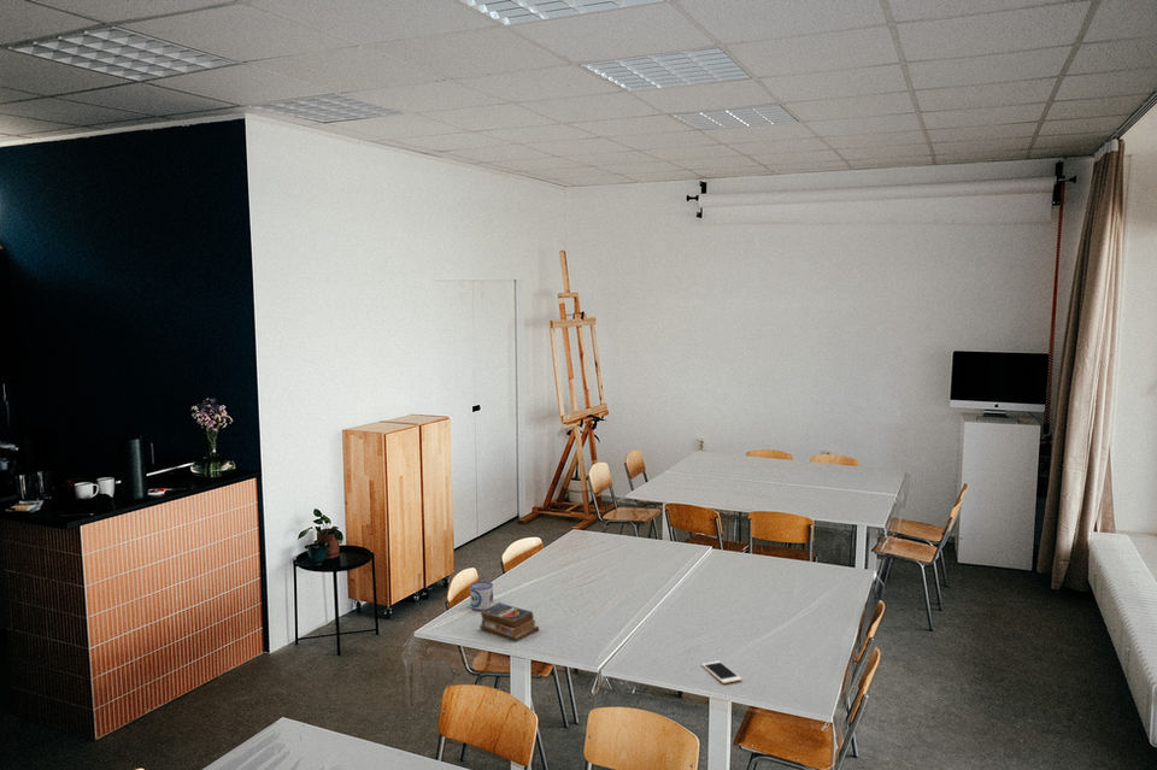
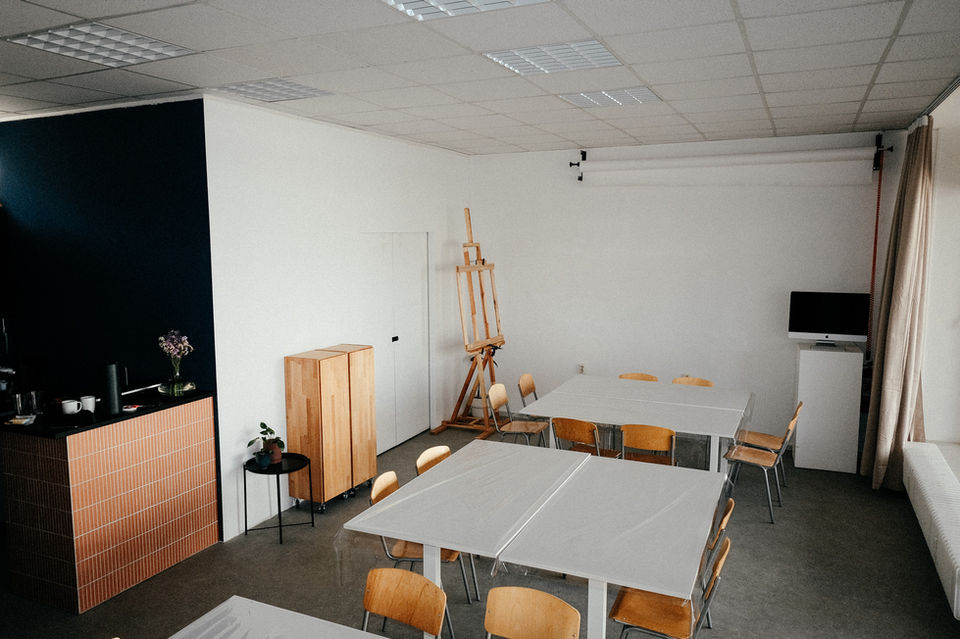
- cell phone (721, 671)
- mug (483, 594)
- book (509, 619)
